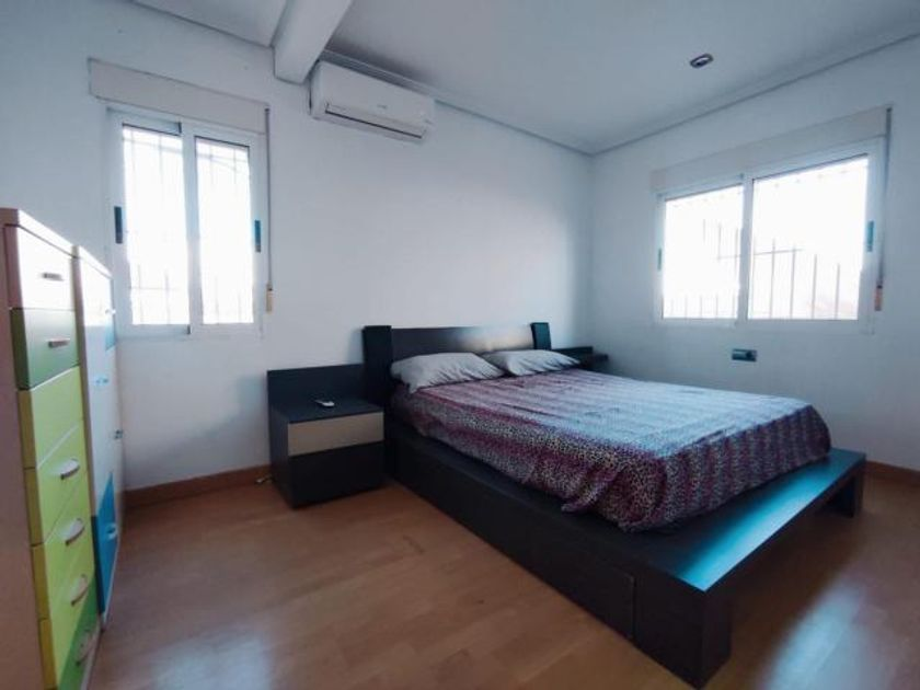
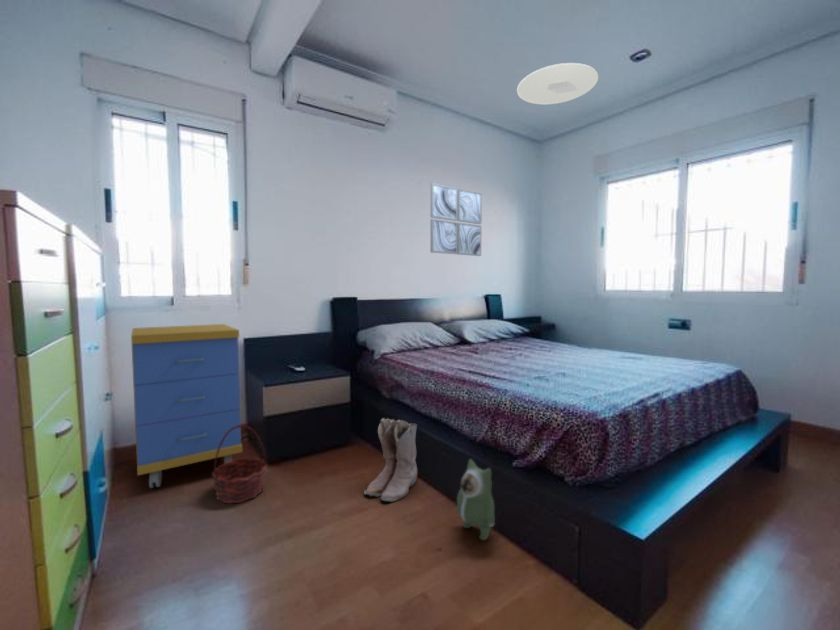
+ basket (239, 459)
+ plush toy (475, 499)
+ storage cabinet (187, 398)
+ wall art (456, 222)
+ boots (392, 455)
+ ceiling light (556, 82)
